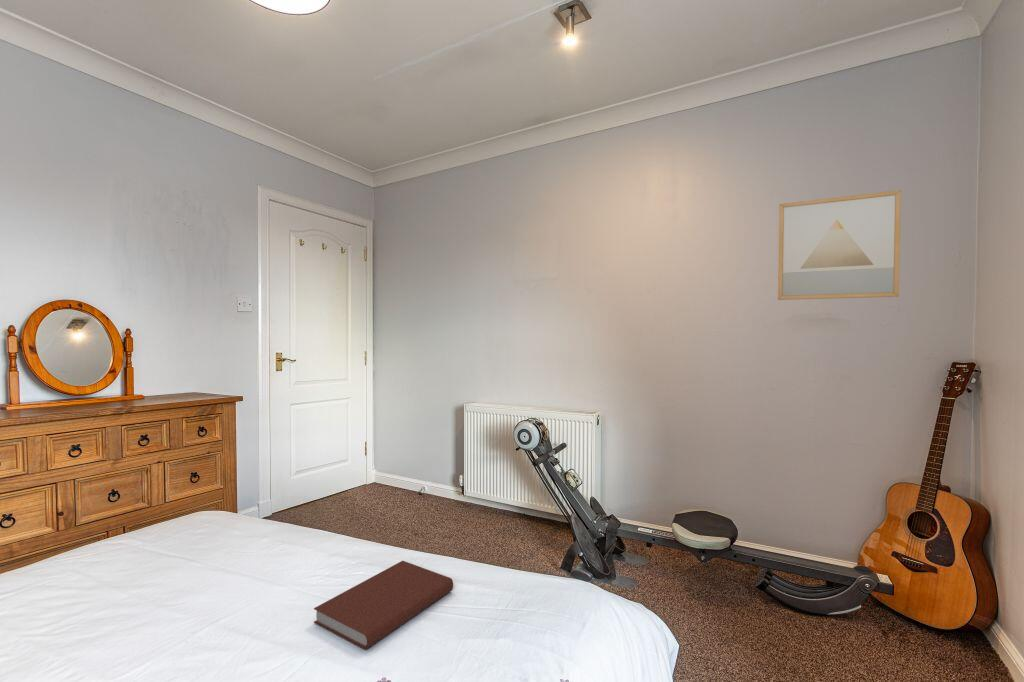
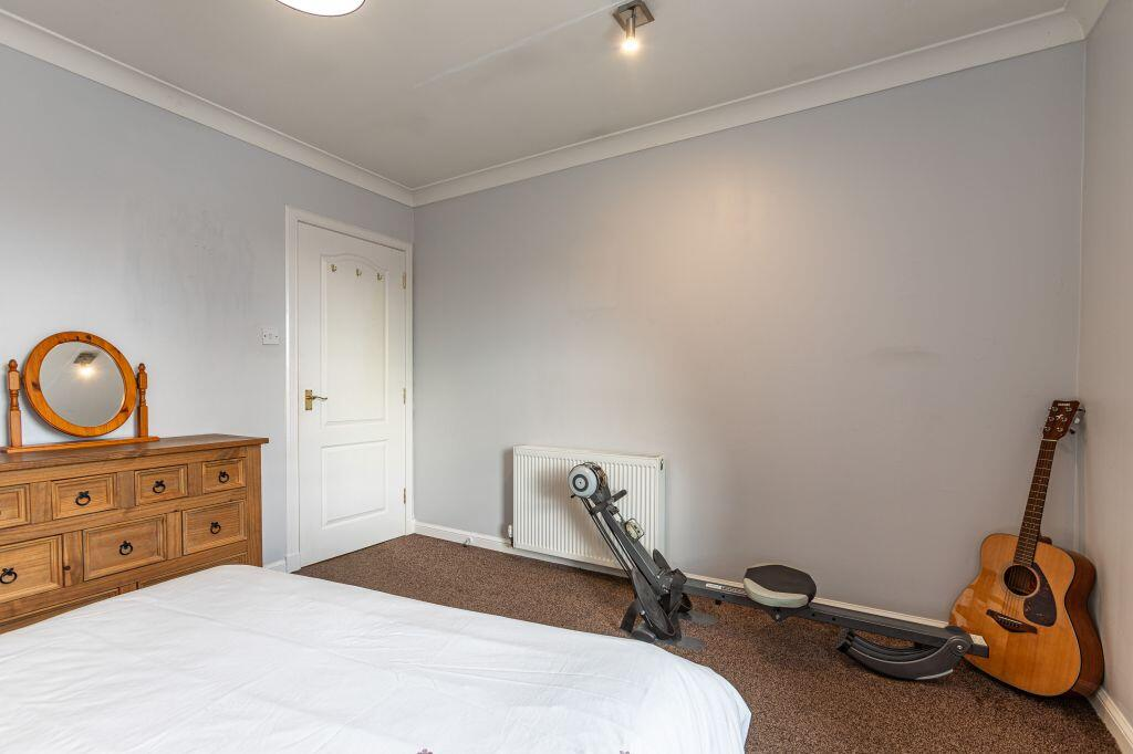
- wall art (835, 248)
- book (387, 599)
